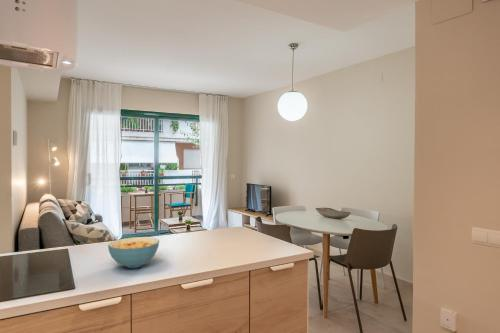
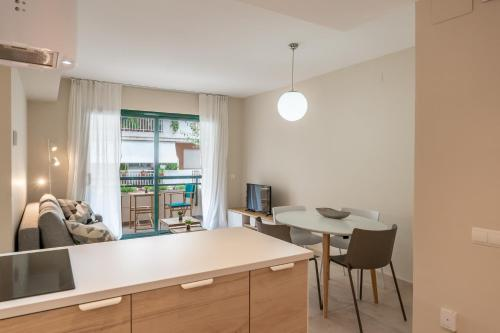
- cereal bowl (134, 254)
